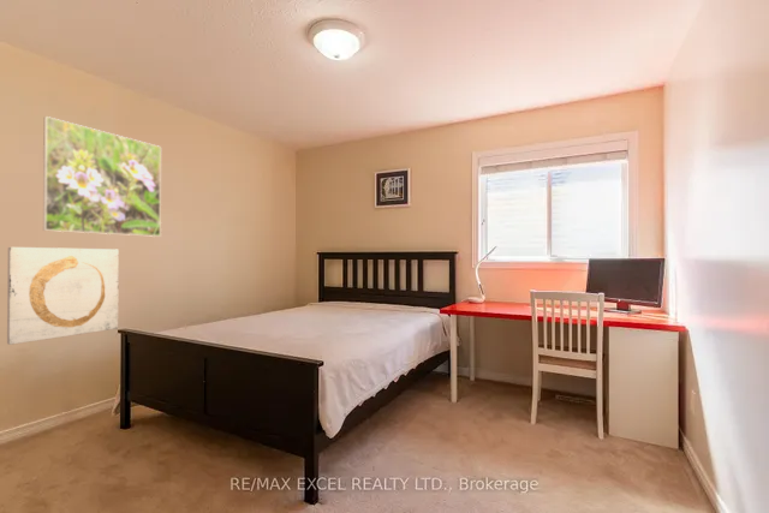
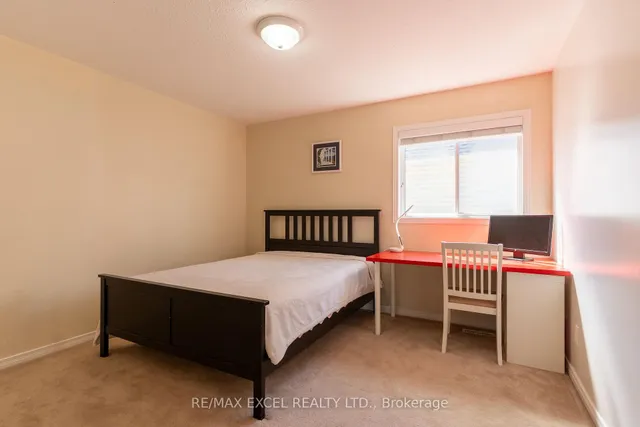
- wall art (67, 292)
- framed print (108, 183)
